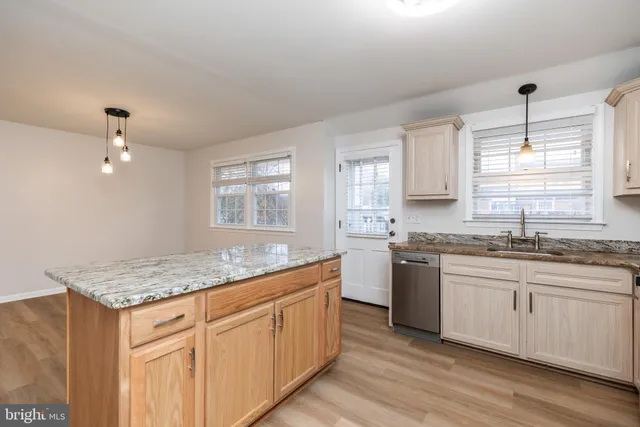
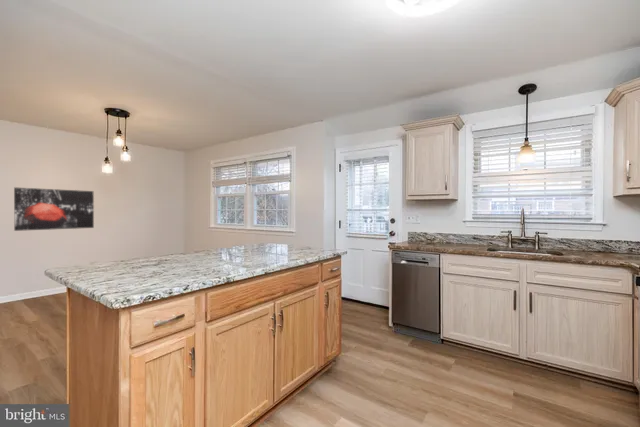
+ wall art (57, 209)
